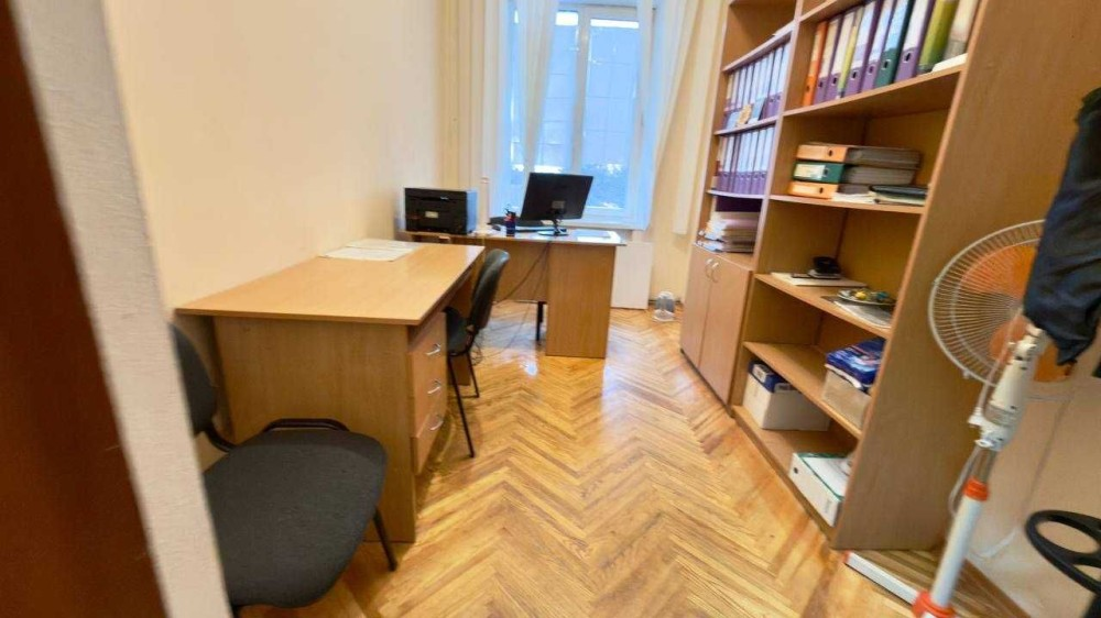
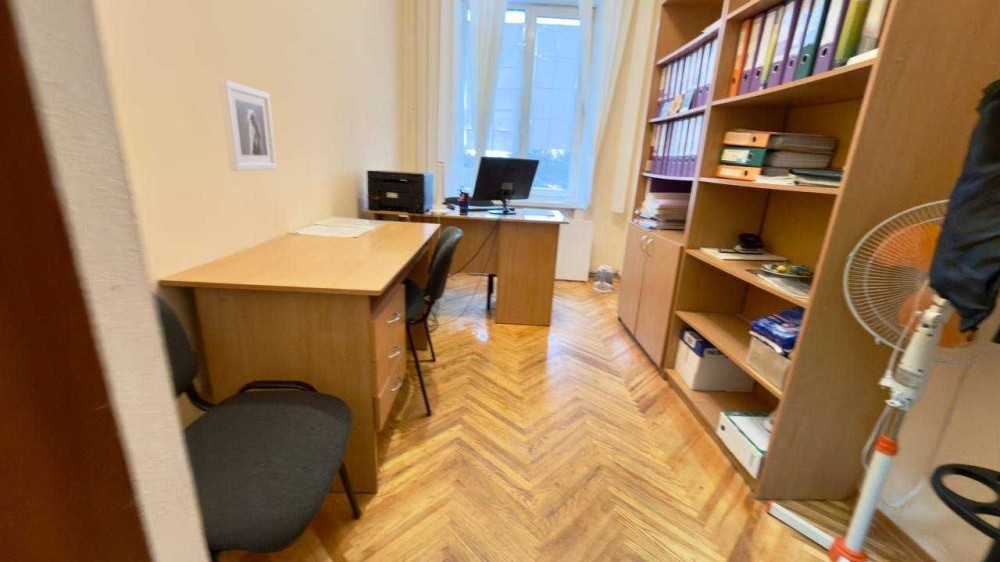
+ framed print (251, 129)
